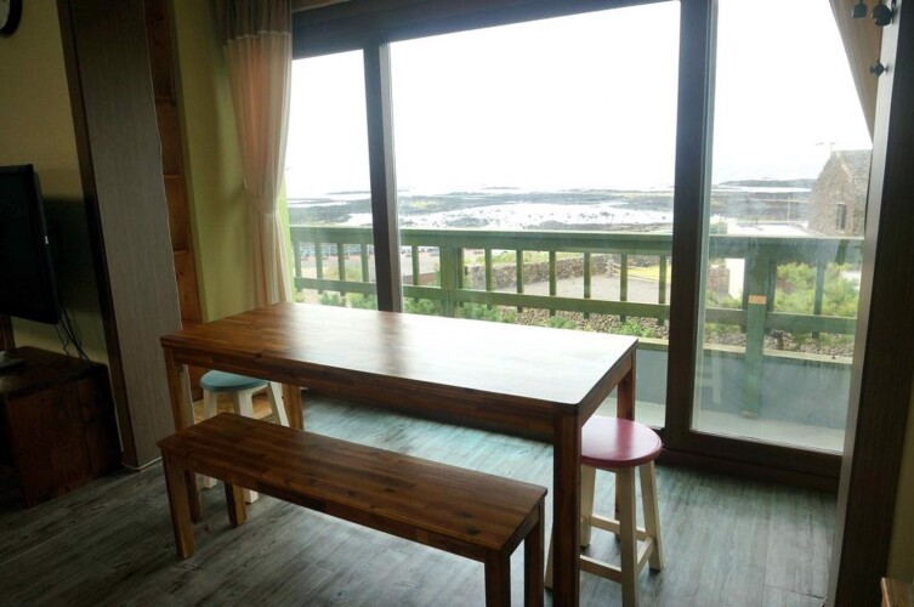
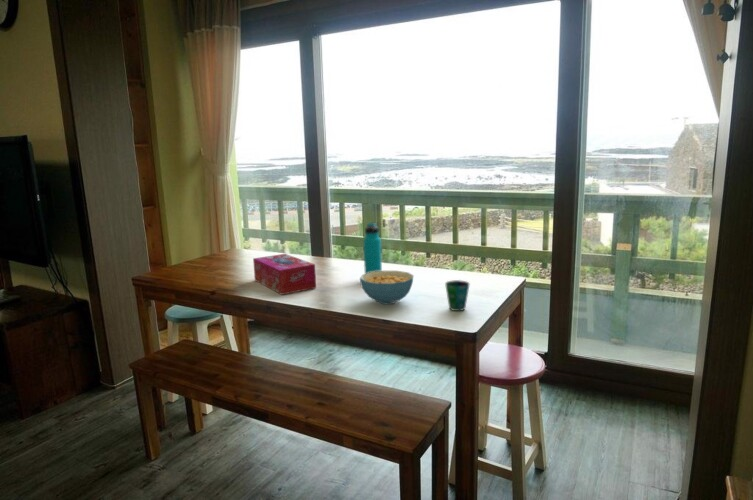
+ tissue box (283, 272)
+ cereal bowl (387, 289)
+ cup (458, 295)
+ water bottle (372, 251)
